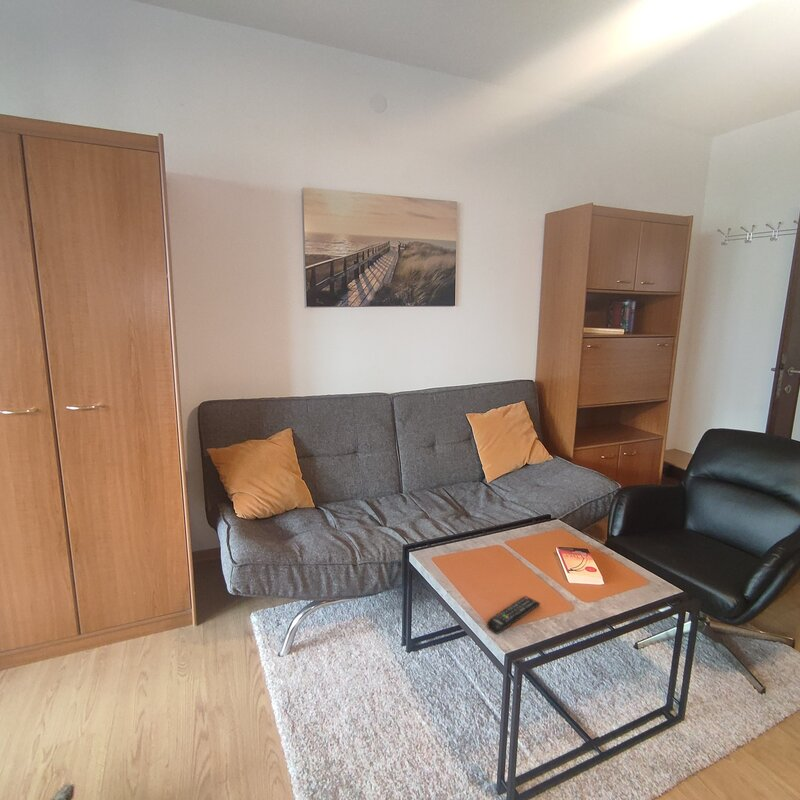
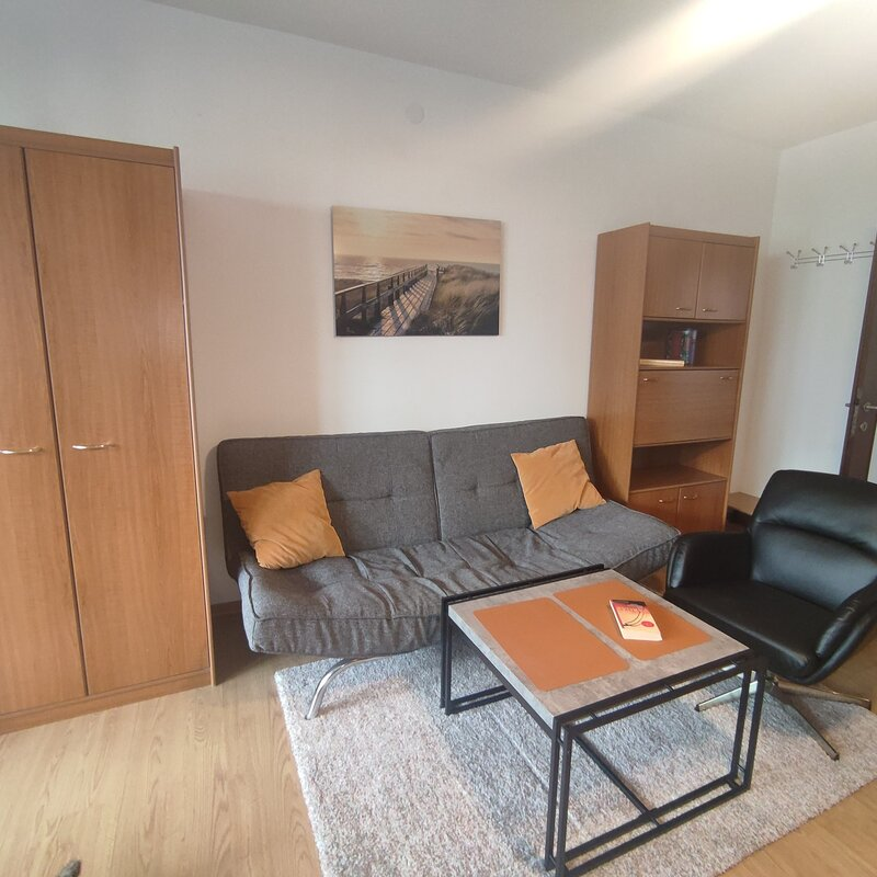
- remote control (514, 613)
